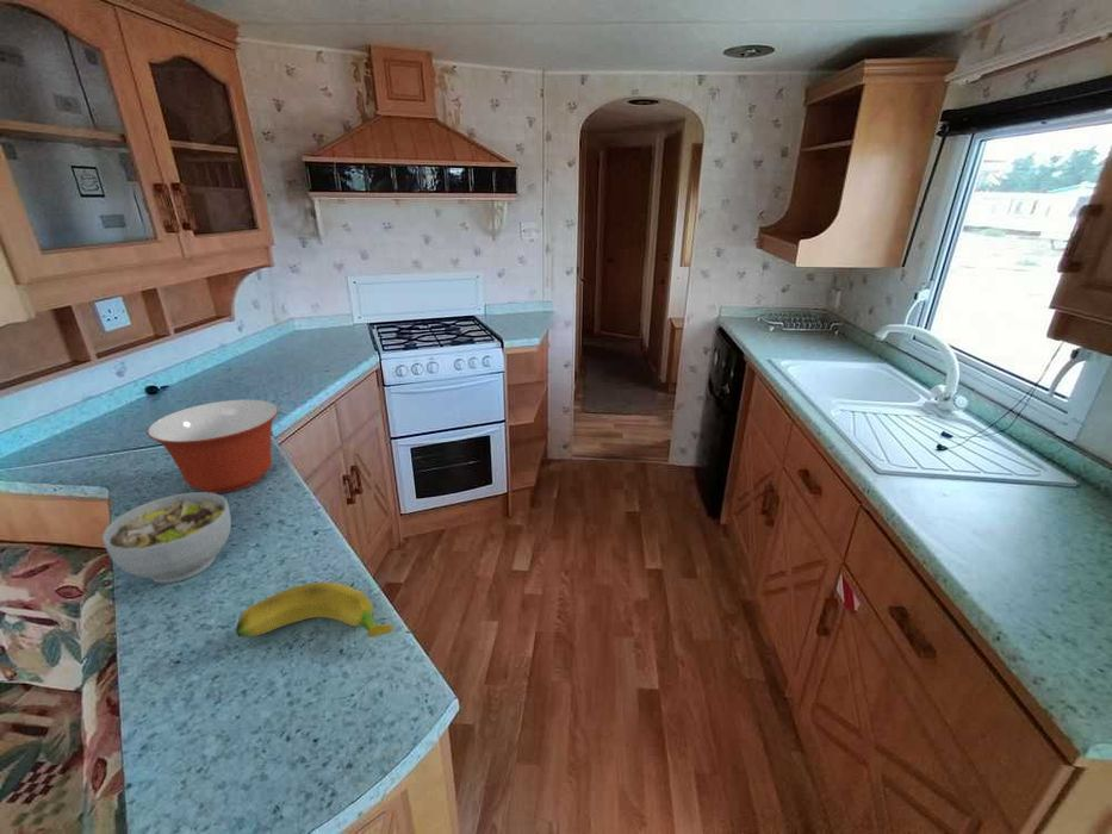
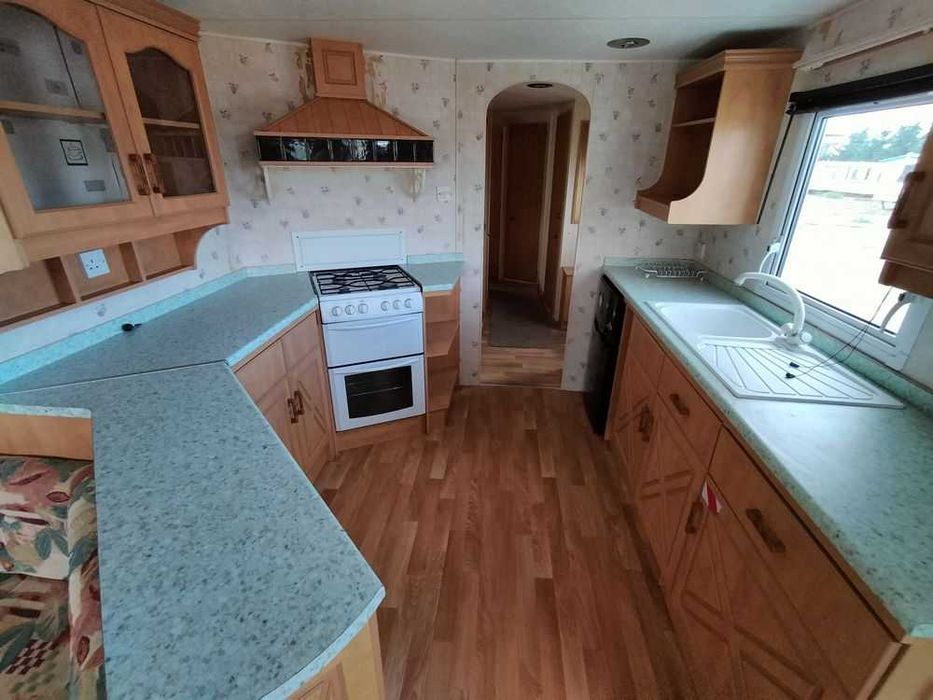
- banana (310, 617)
- mixing bowl (224, 449)
- bowl (175, 541)
